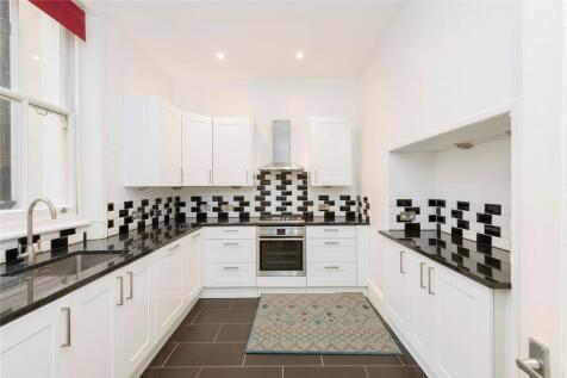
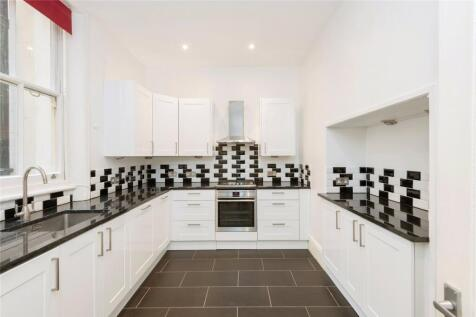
- rug (314, 306)
